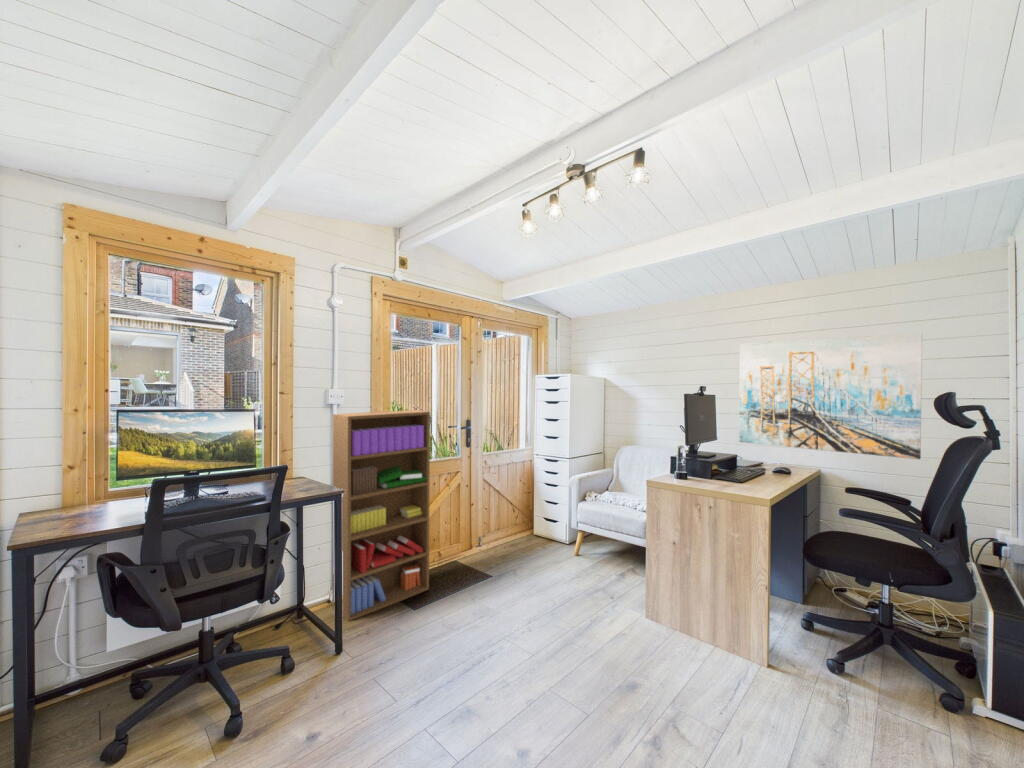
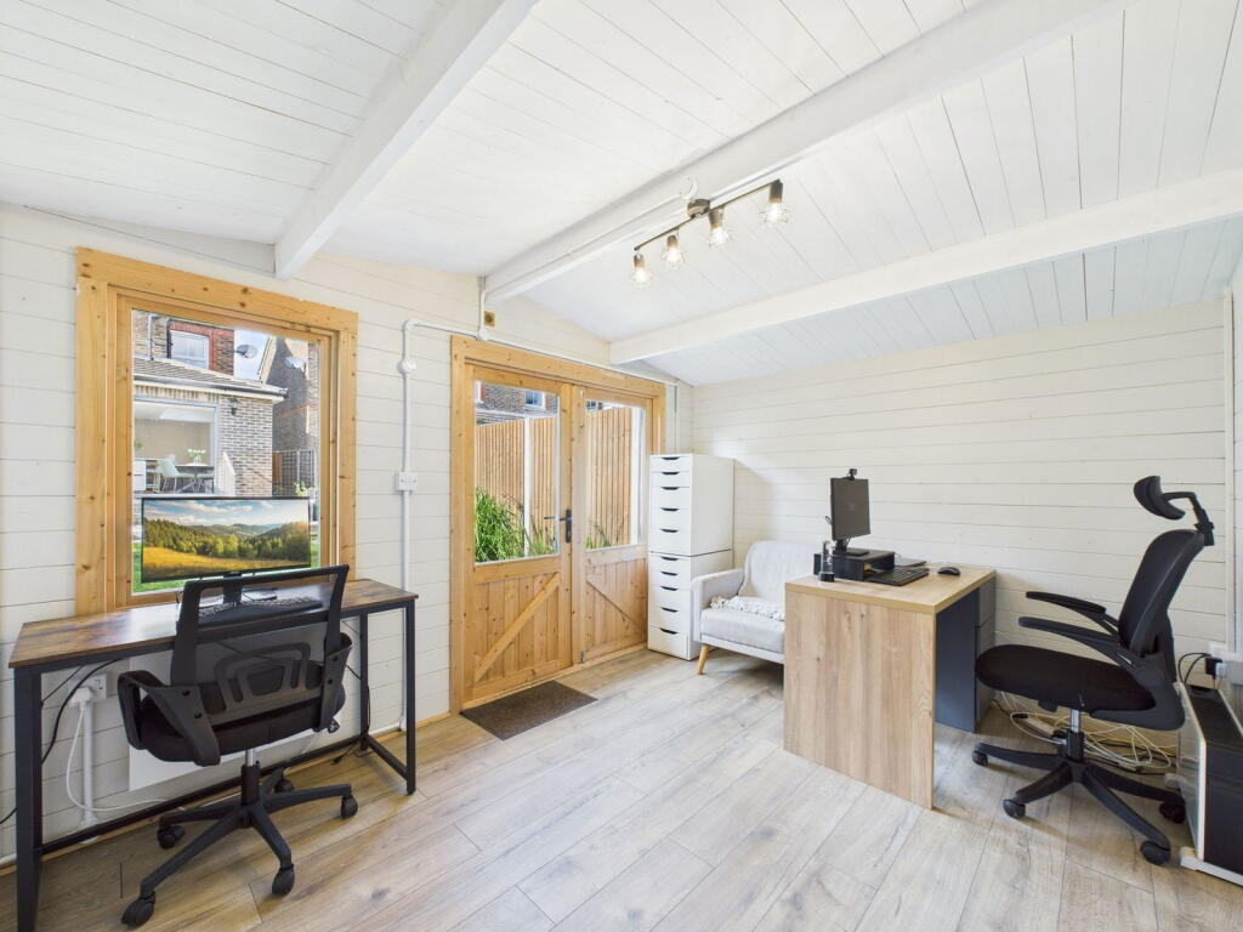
- bookshelf (384, 506)
- wall art (820, 394)
